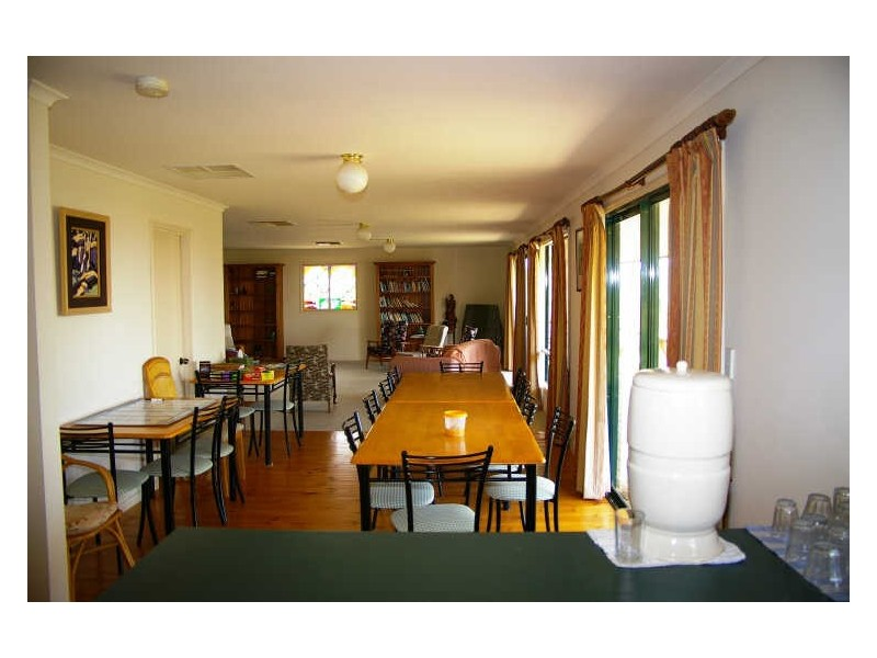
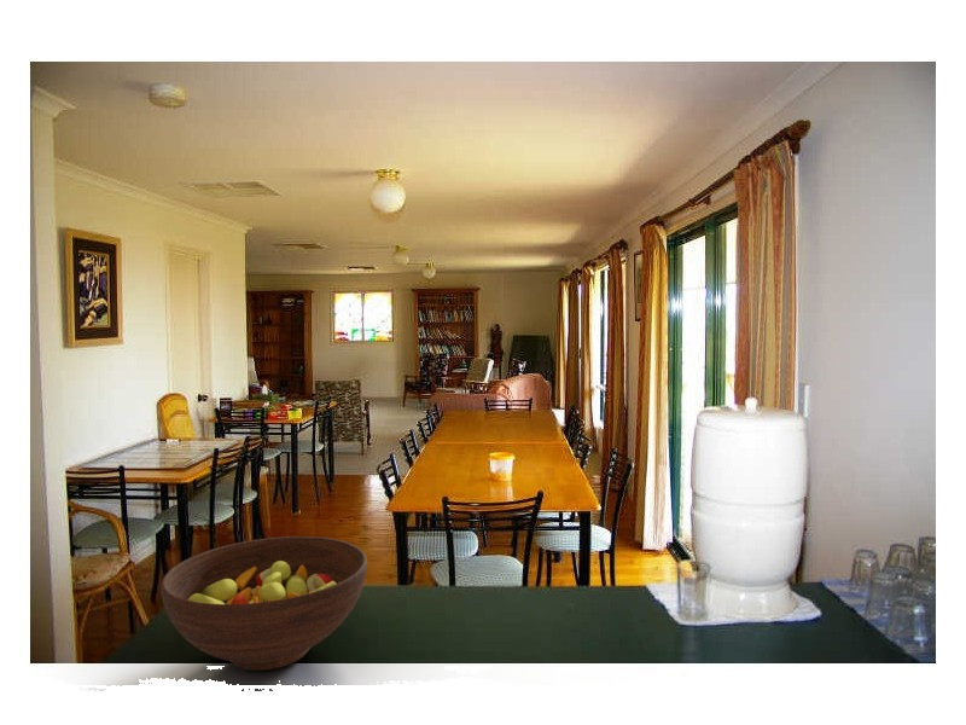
+ fruit bowl (269, 609)
